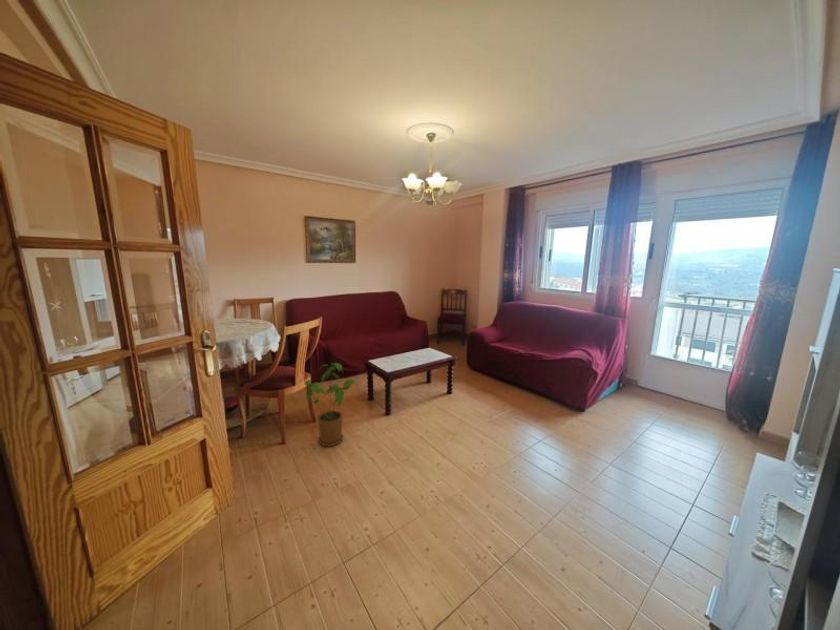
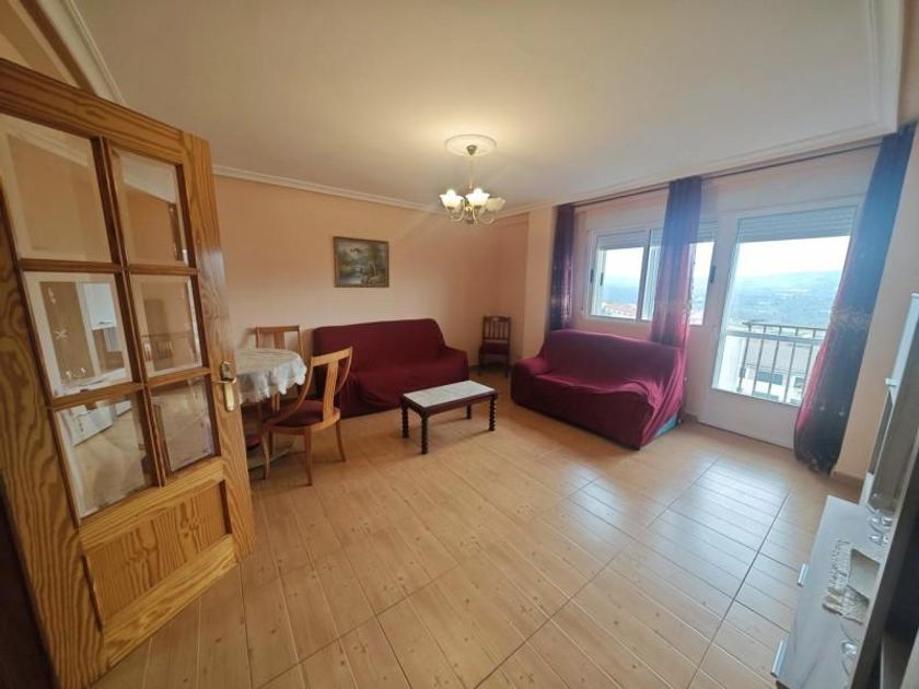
- house plant (333, 403)
